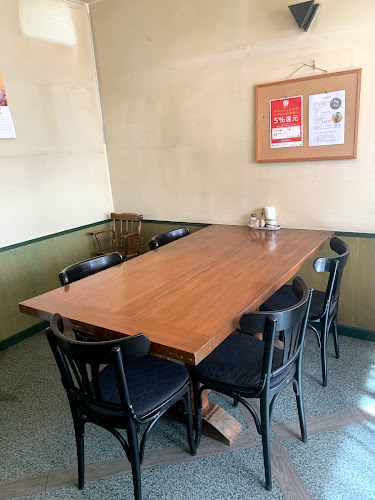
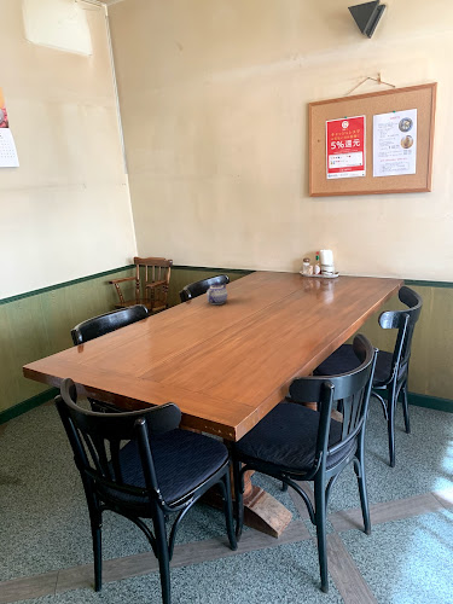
+ teapot (216, 292)
